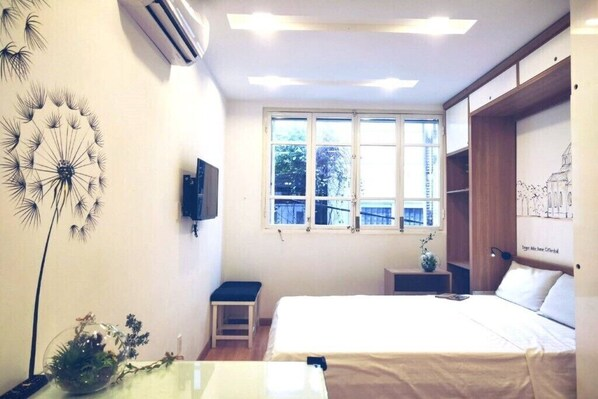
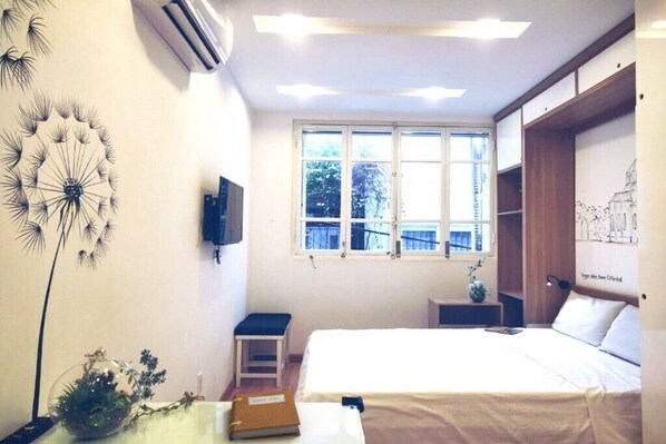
+ notebook (263, 412)
